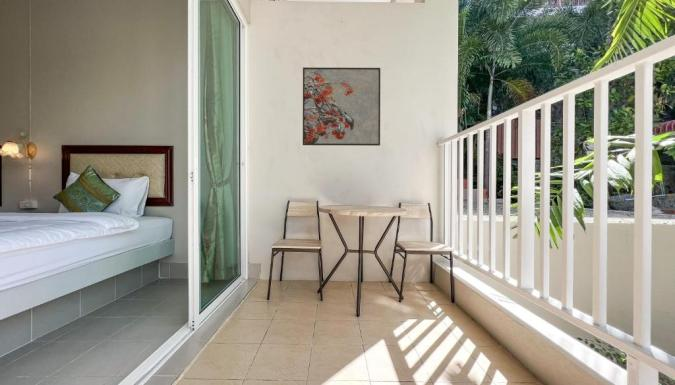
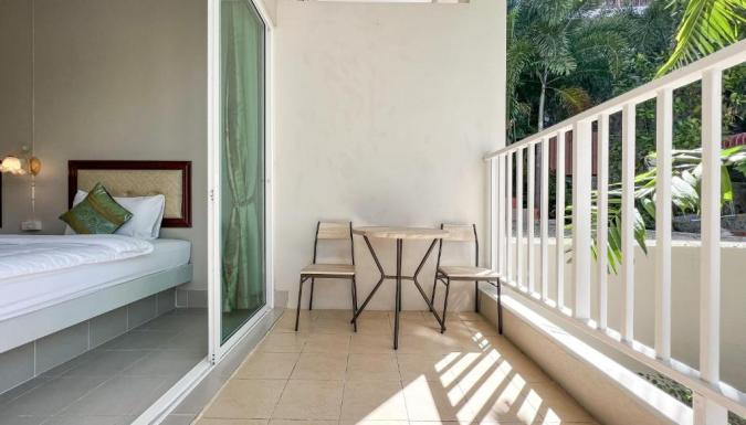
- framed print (341, 106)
